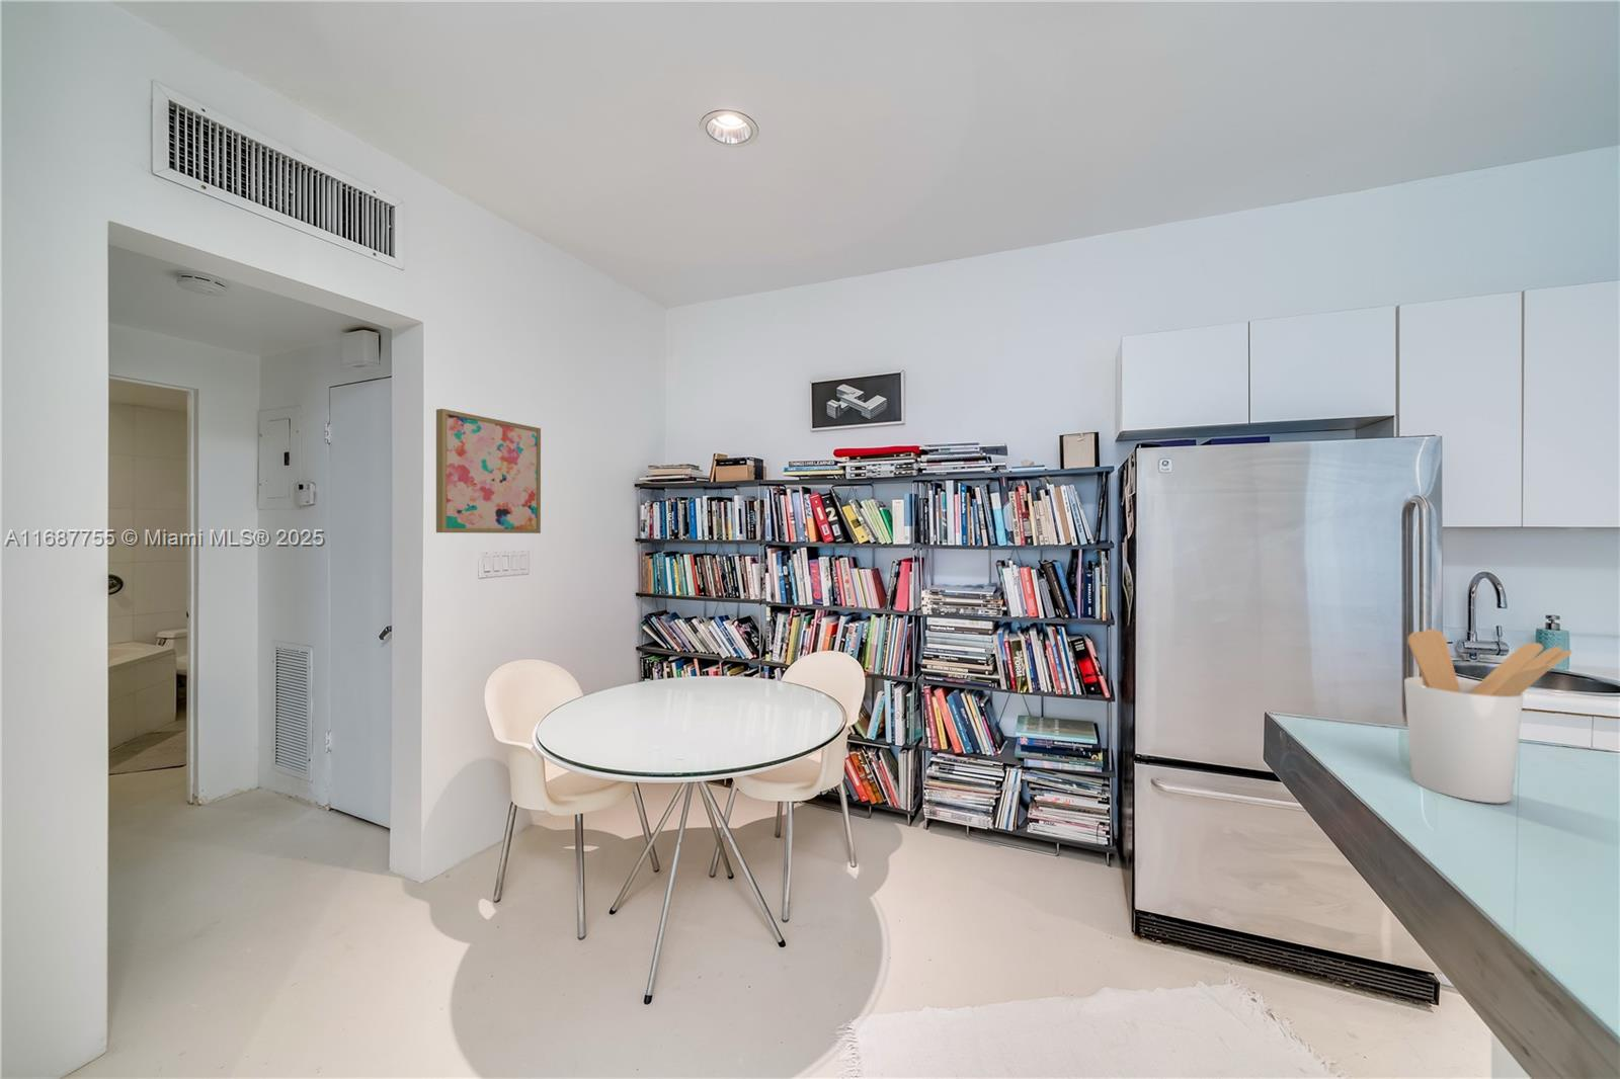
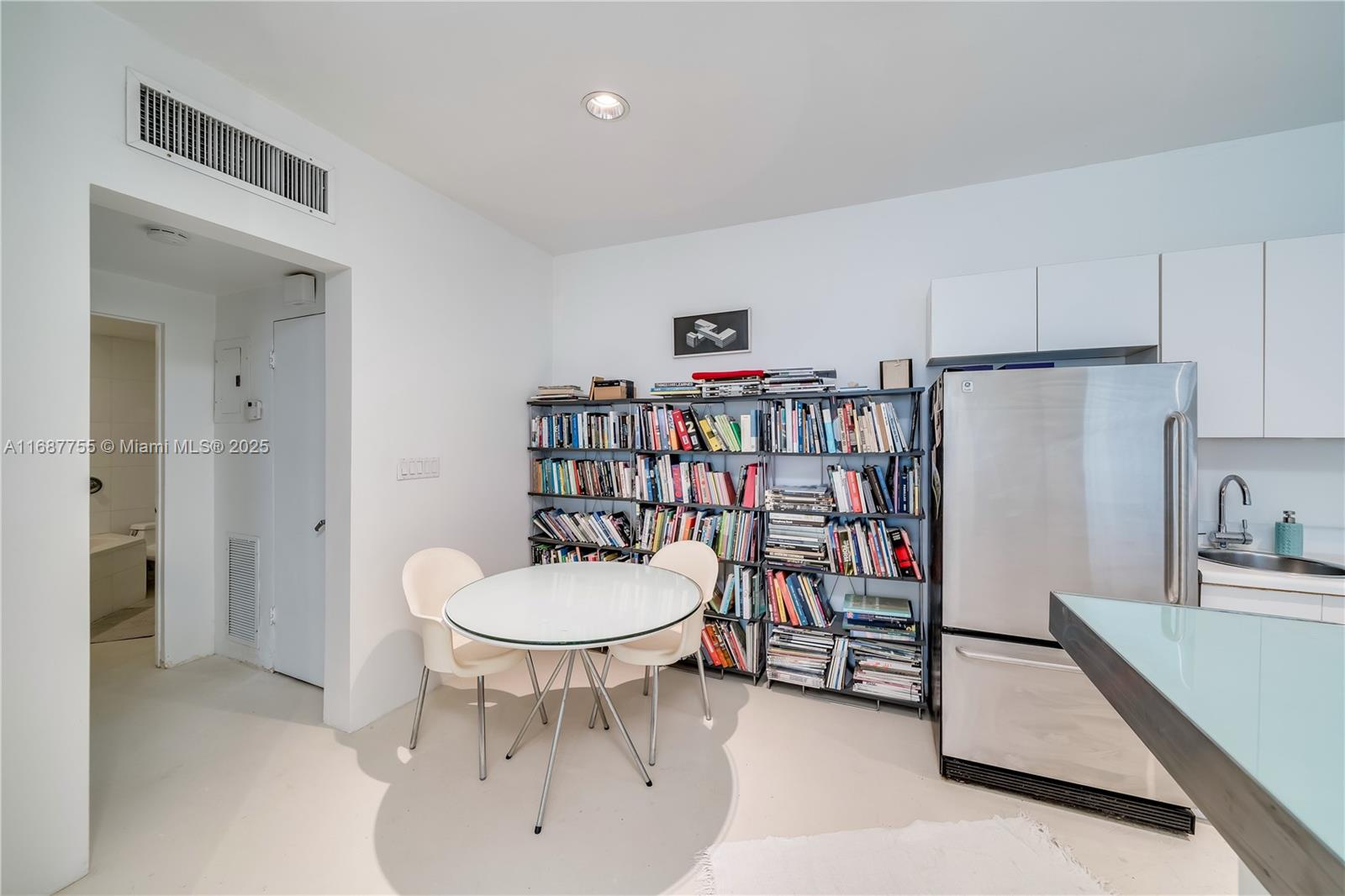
- utensil holder (1485, 713)
- wall art (493, 476)
